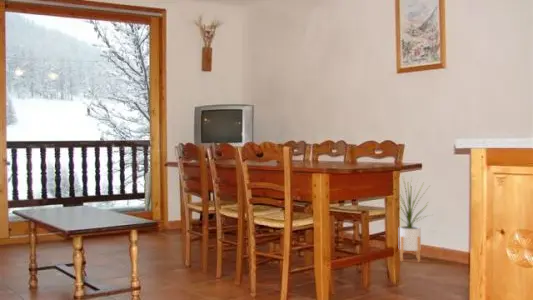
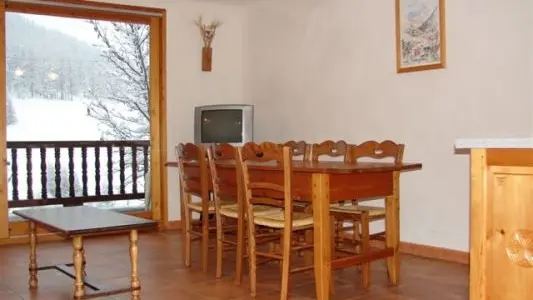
- house plant (411, 217)
